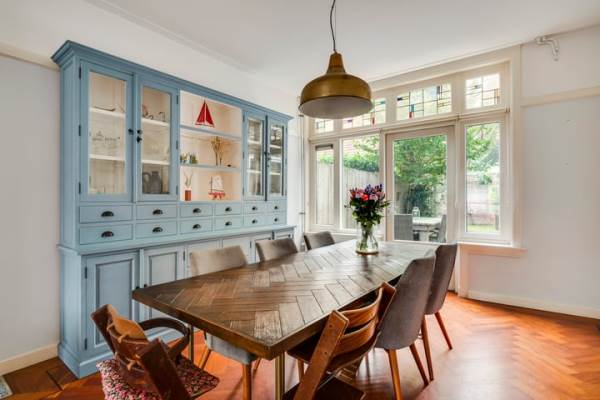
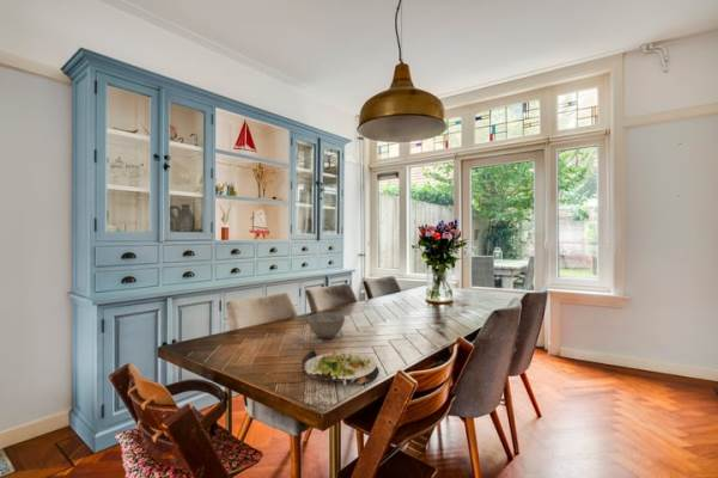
+ salad plate (341, 363)
+ bowl (325, 326)
